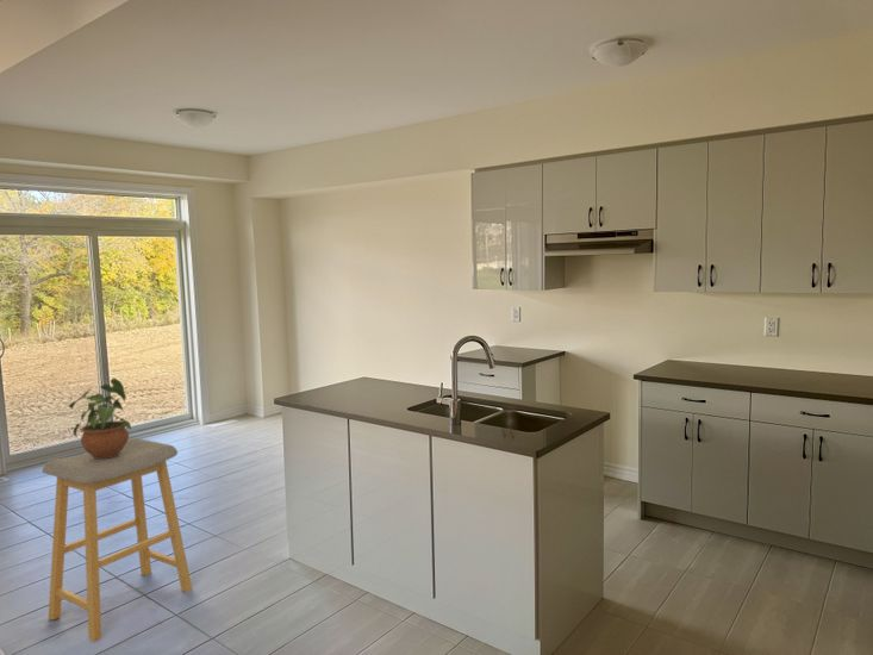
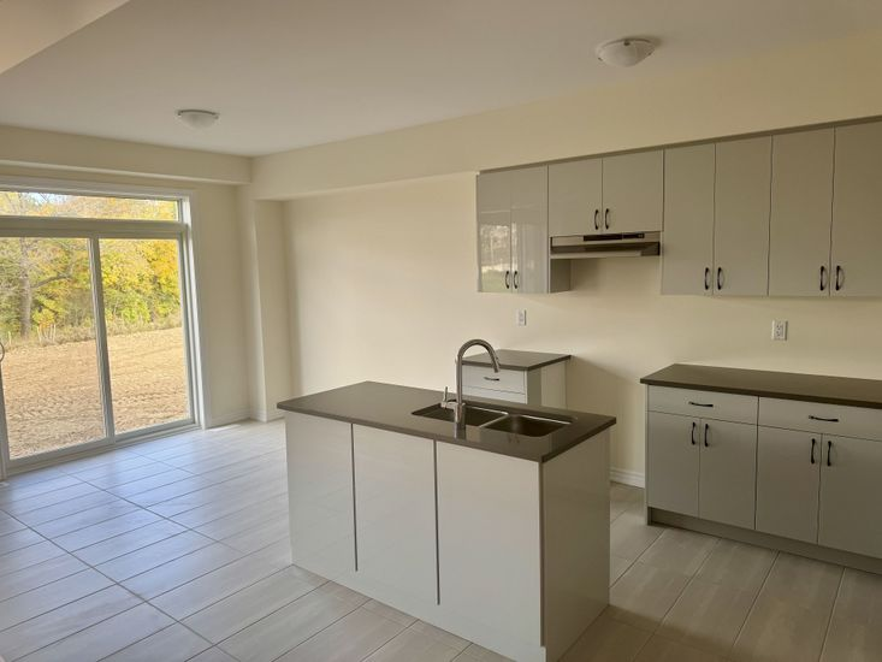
- potted plant (107, 414)
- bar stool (117, 528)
